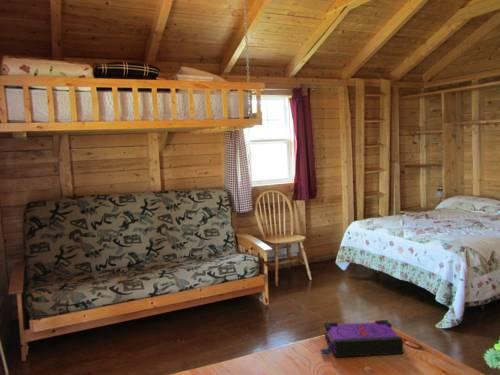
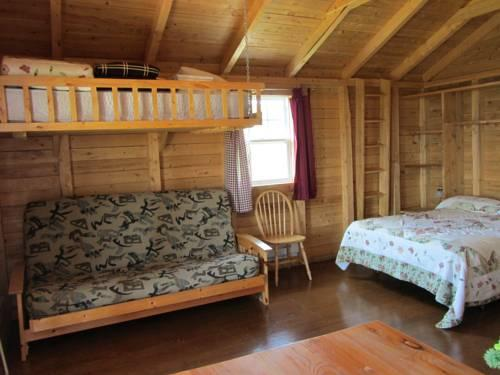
- board game (357, 338)
